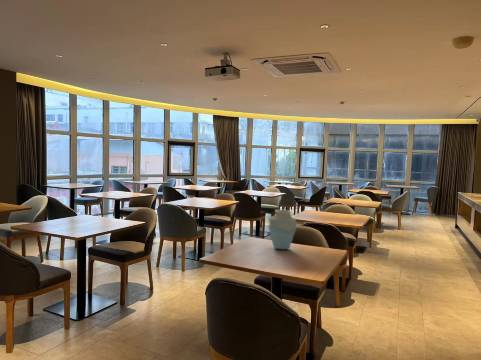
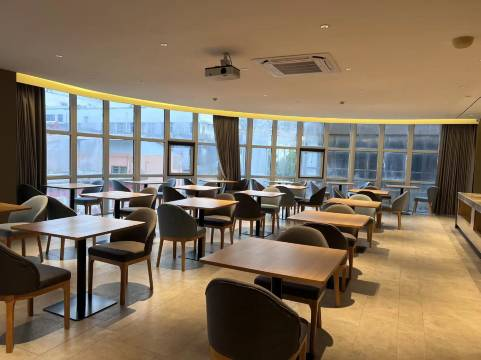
- vase (282, 229)
